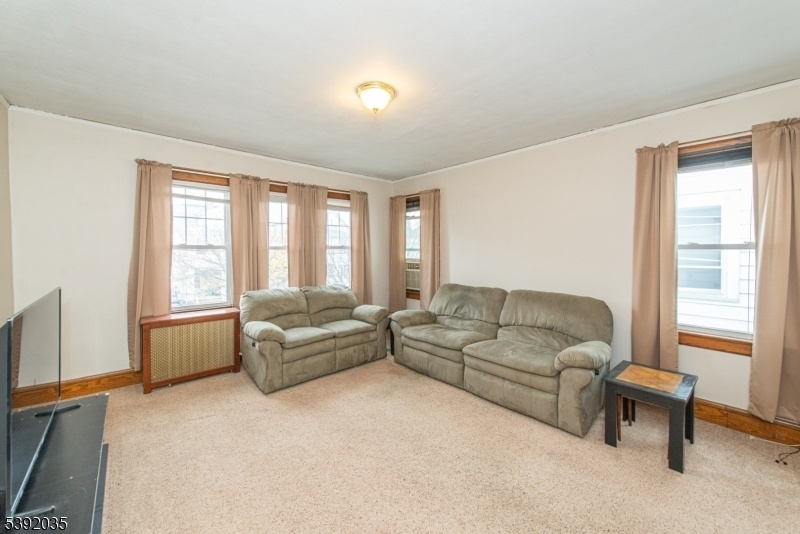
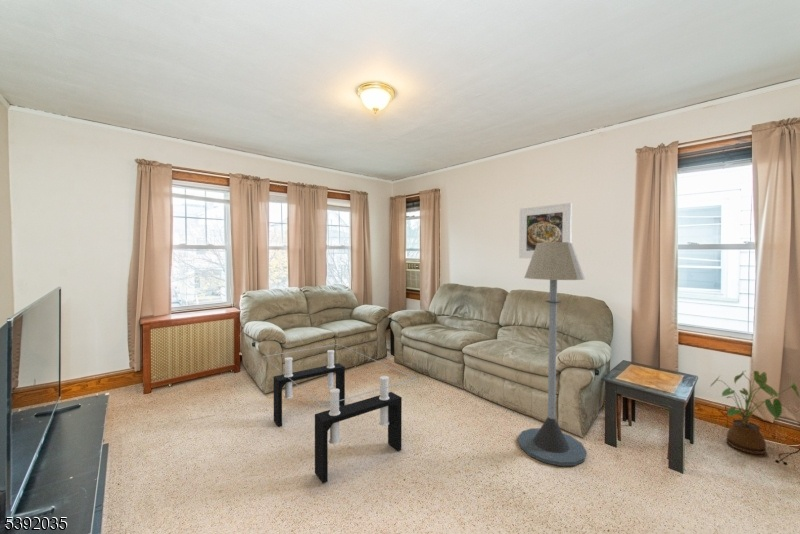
+ house plant (752, 412)
+ floor lamp (552, 345)
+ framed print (544, 232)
+ coffee table (332, 400)
